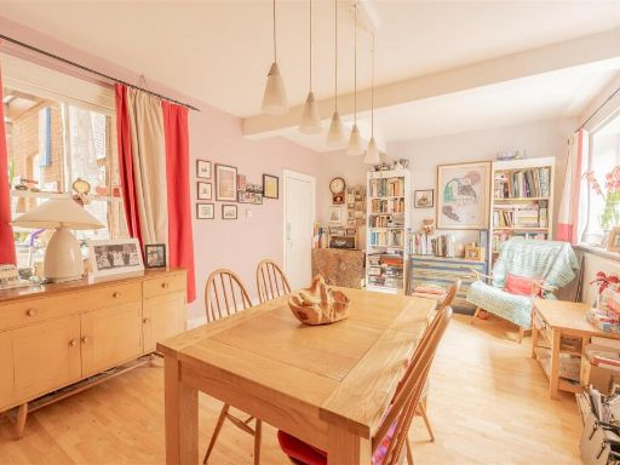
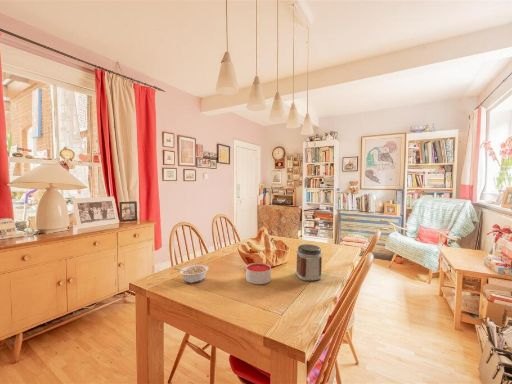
+ legume (193, 273)
+ candle (258, 272)
+ jar (308, 261)
